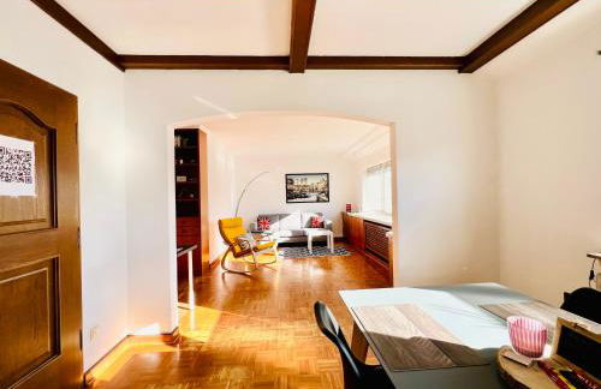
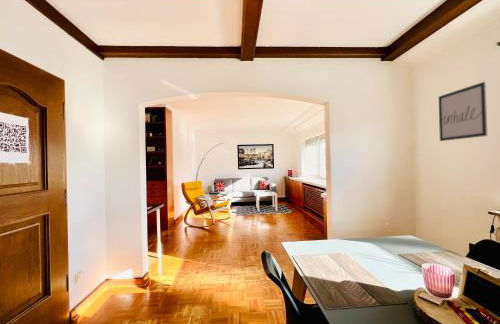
+ wall art (460, 114)
